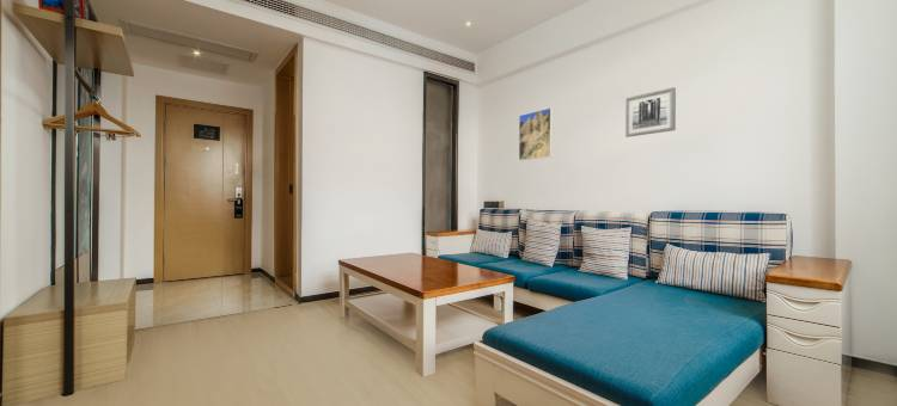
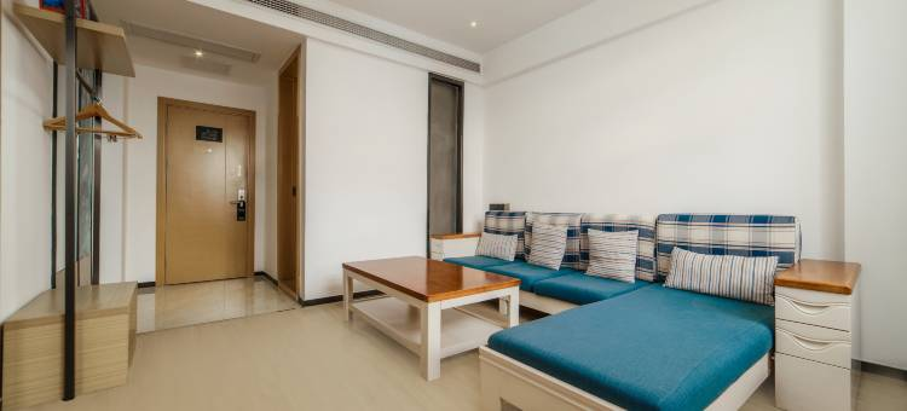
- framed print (535, 135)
- wall art (648, 113)
